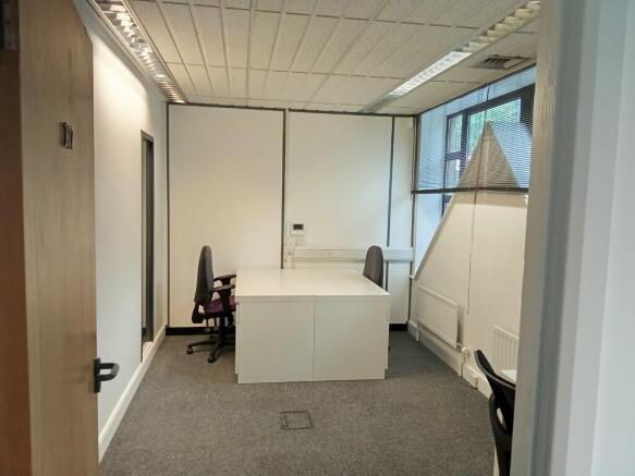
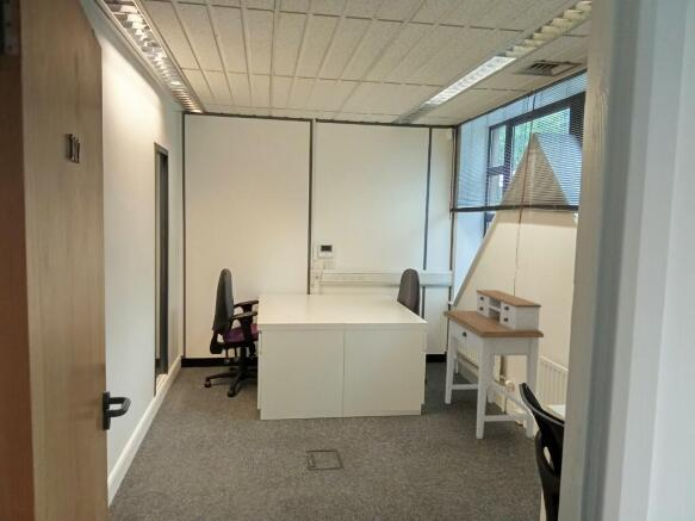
+ desk (486, 358)
